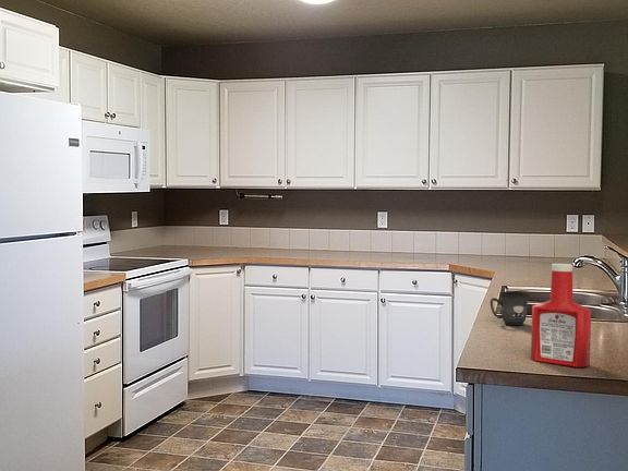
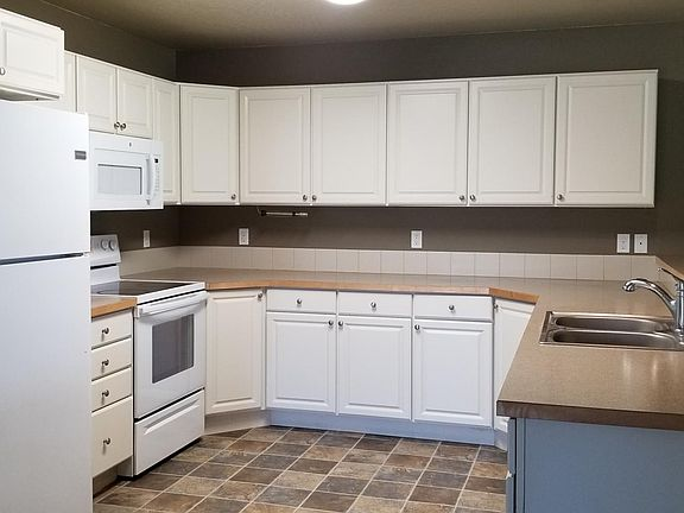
- soap bottle (560, 313)
- mug (508, 307)
